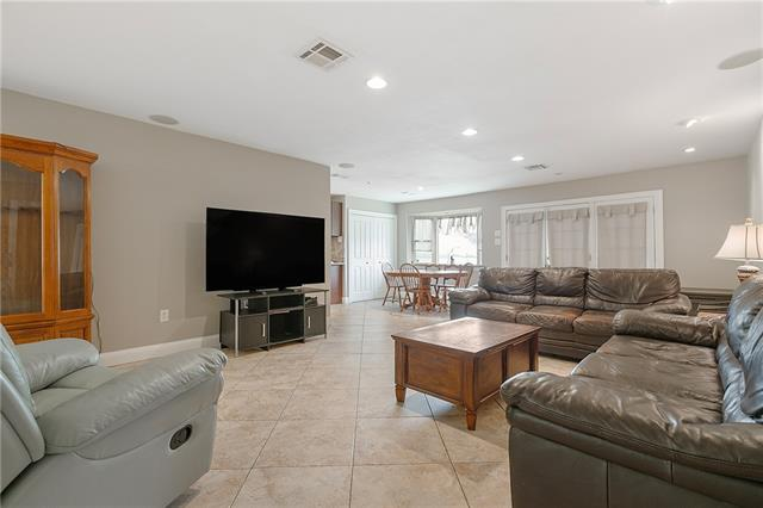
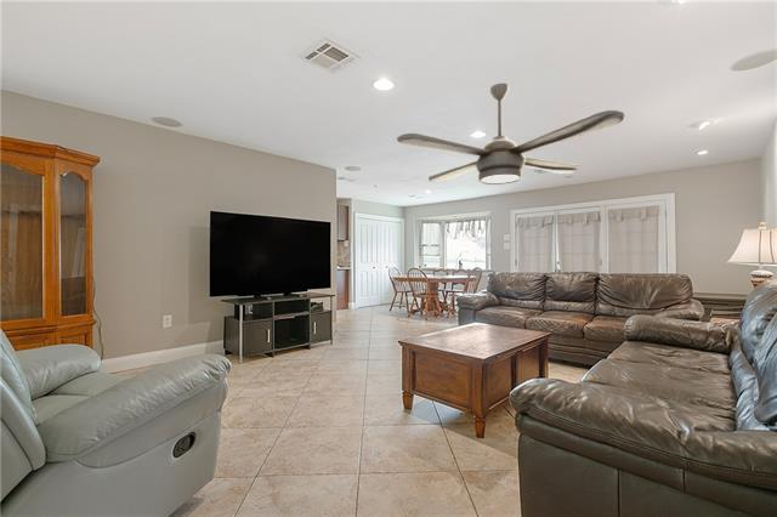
+ ceiling fan (499, 133)
